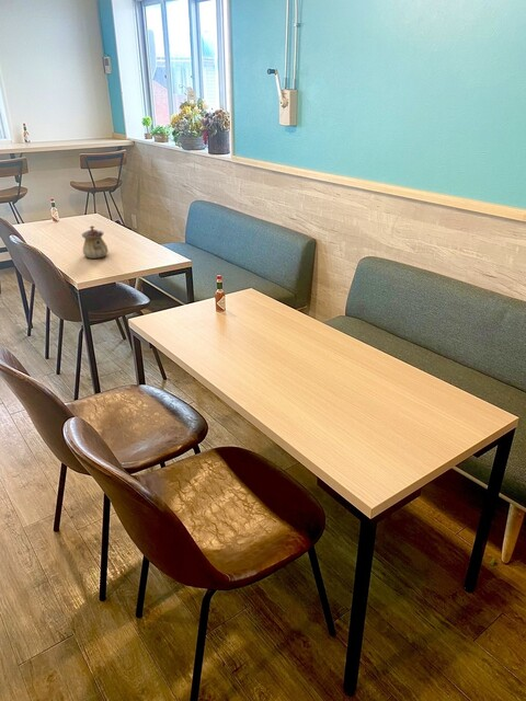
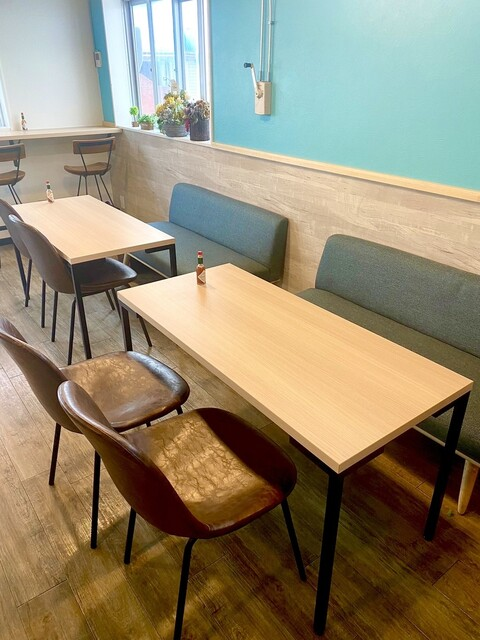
- teapot (93, 240)
